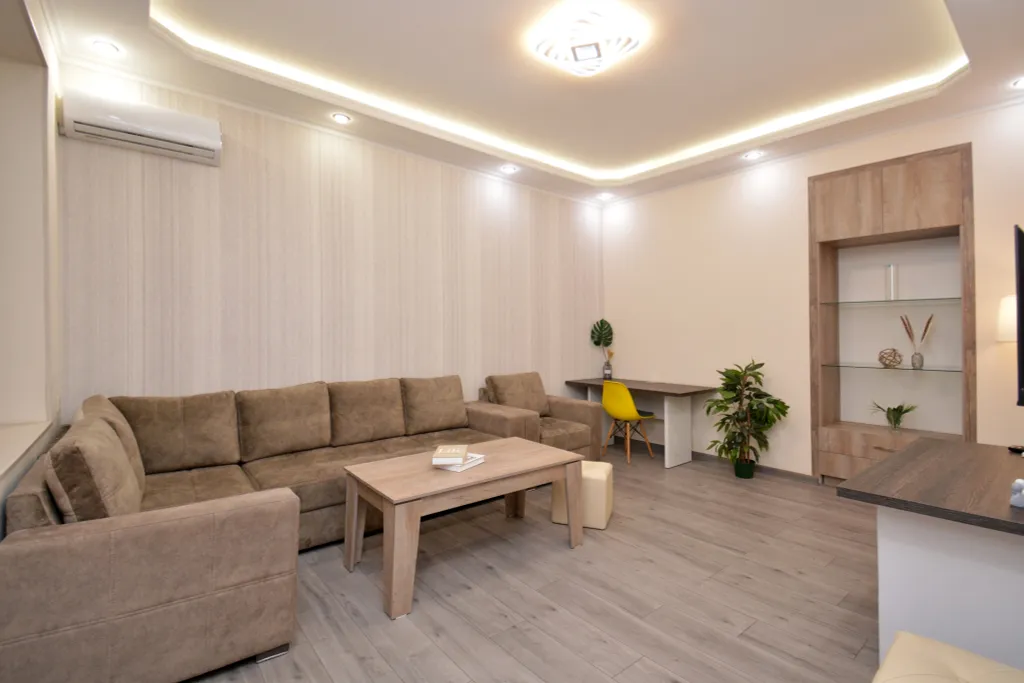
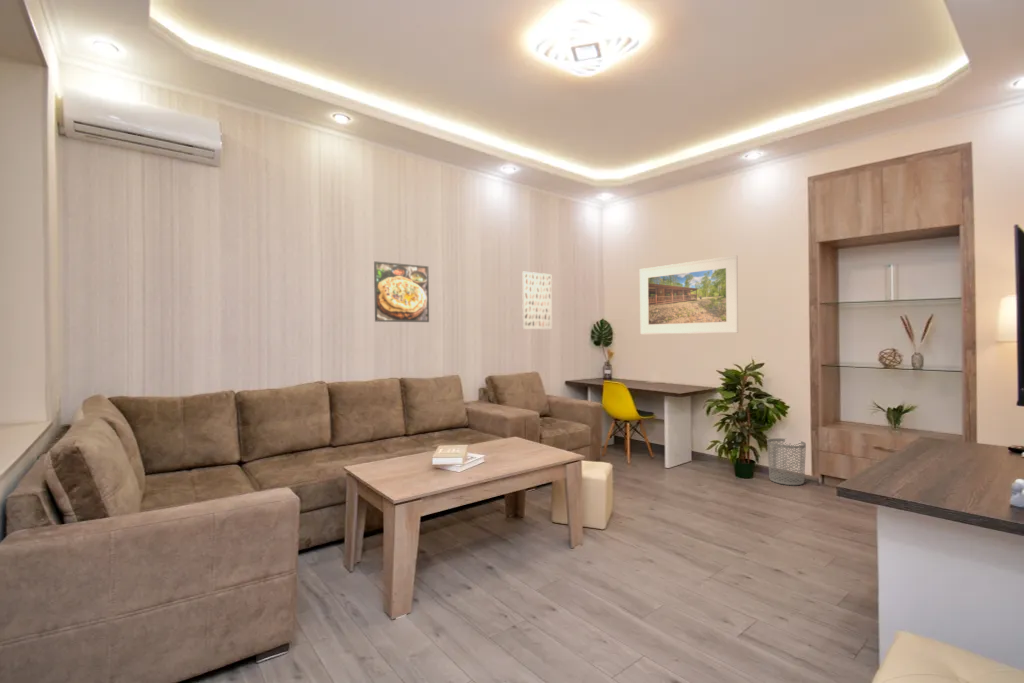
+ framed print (684, 298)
+ waste bin (786, 461)
+ wall art (537, 301)
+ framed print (402, 292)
